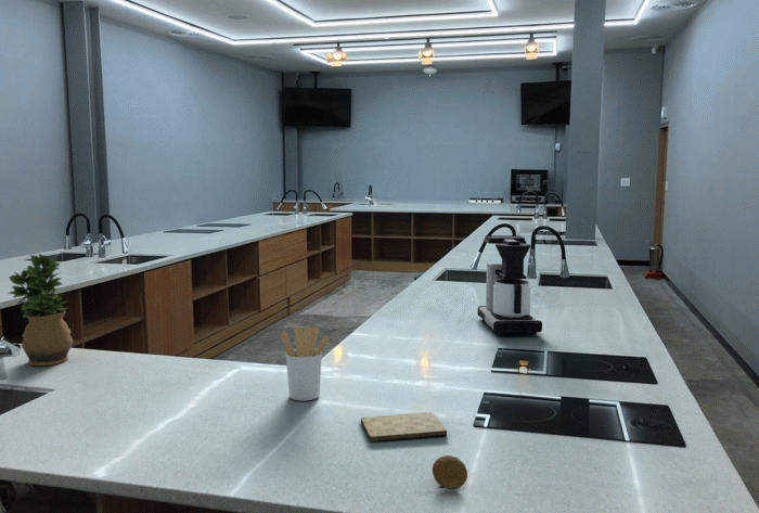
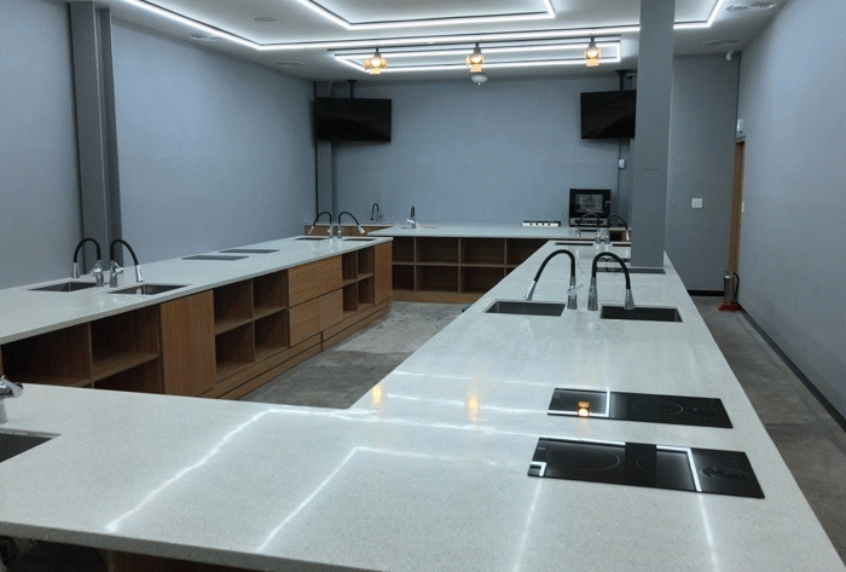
- cutting board (402, 425)
- utensil holder (305, 360)
- coffee maker (509, 282)
- fruit (449, 472)
- potted plant (39, 308)
